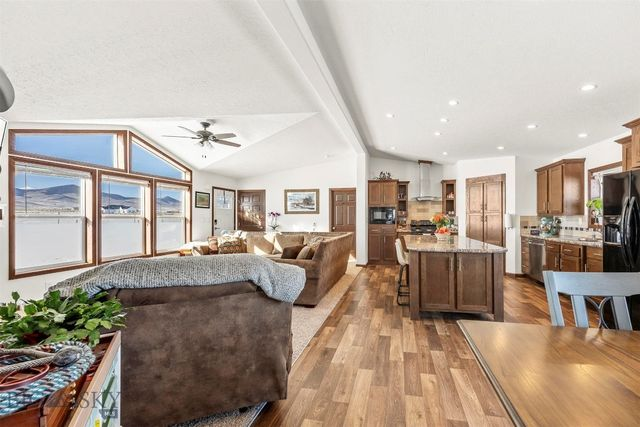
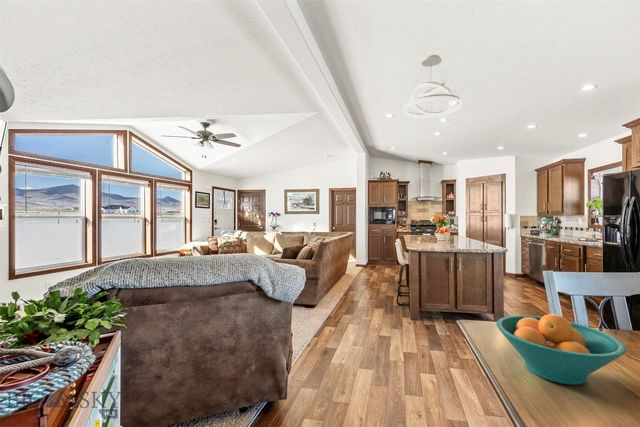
+ fruit bowl (554, 343)
+ pendant light (431, 85)
